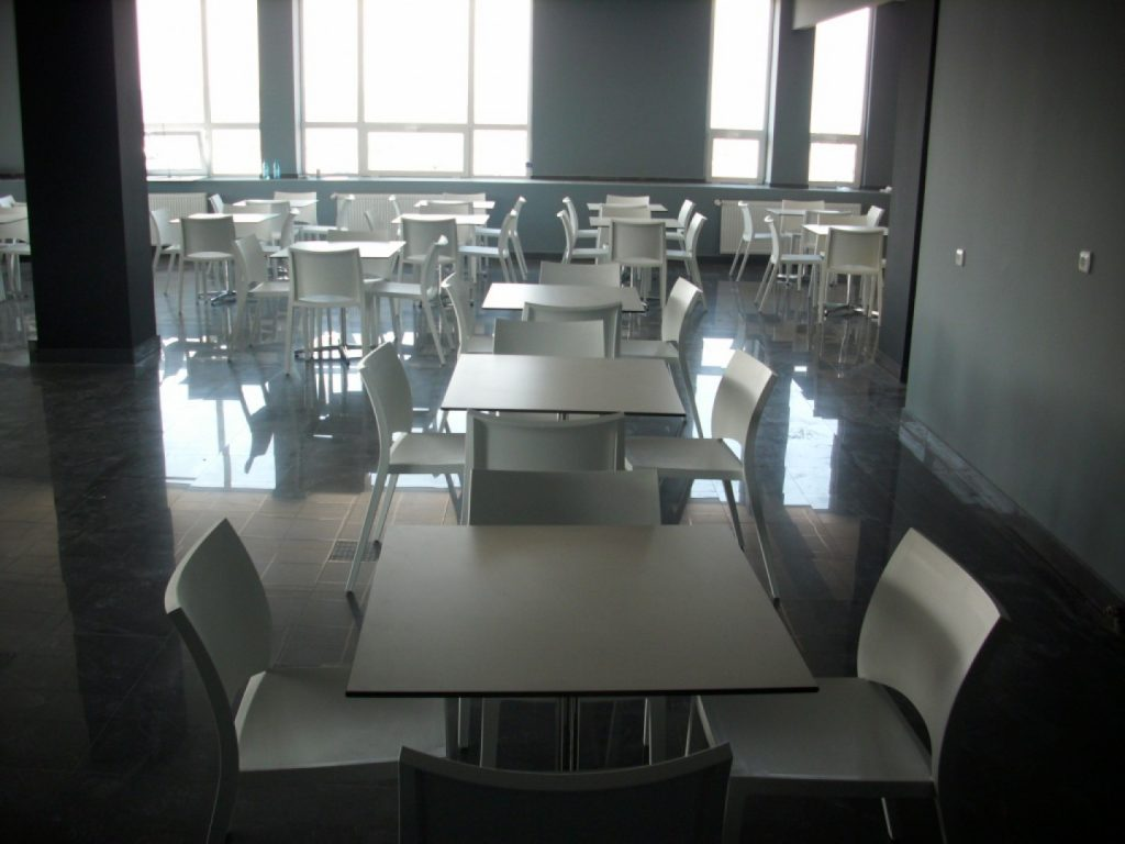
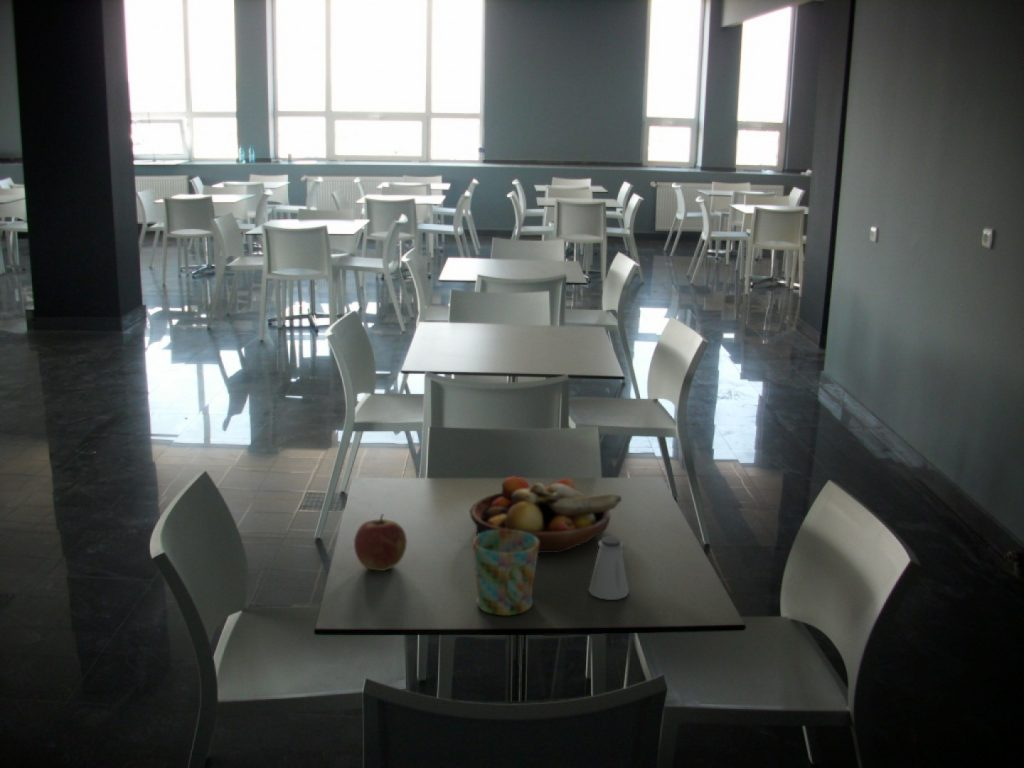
+ saltshaker (609, 565)
+ fruit bowl (542, 504)
+ apple (380, 541)
+ mug (507, 576)
